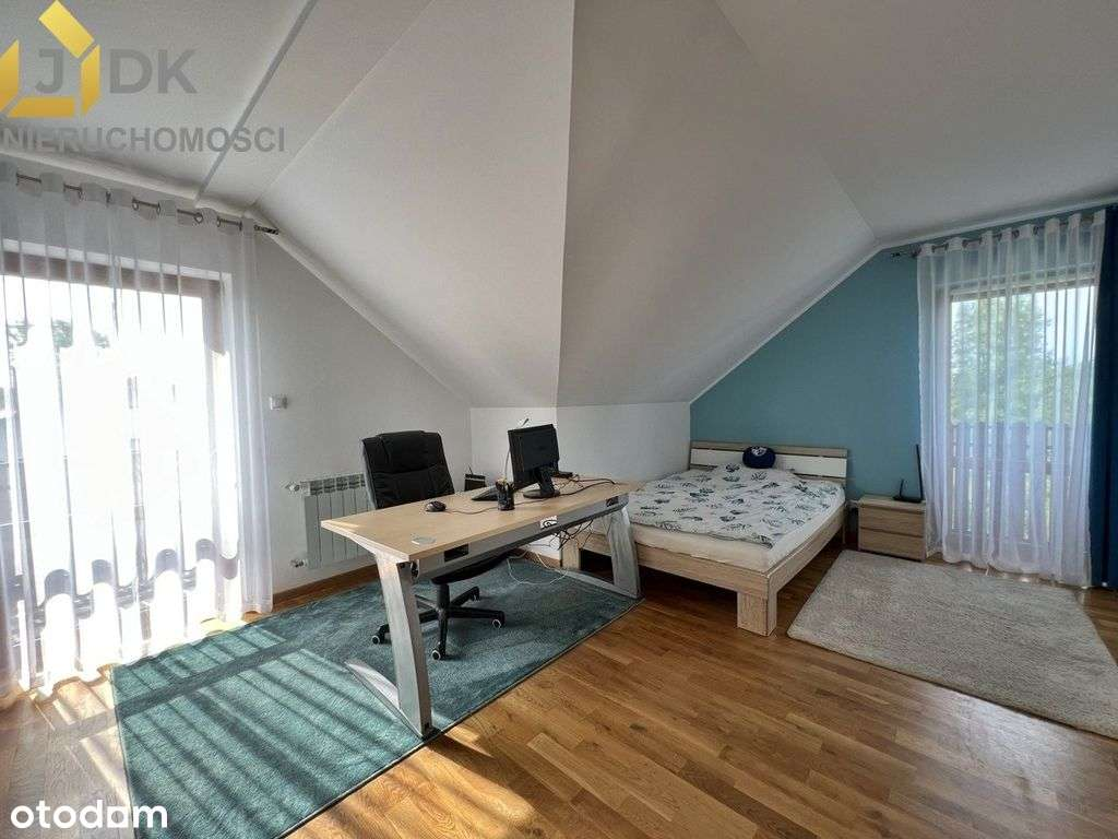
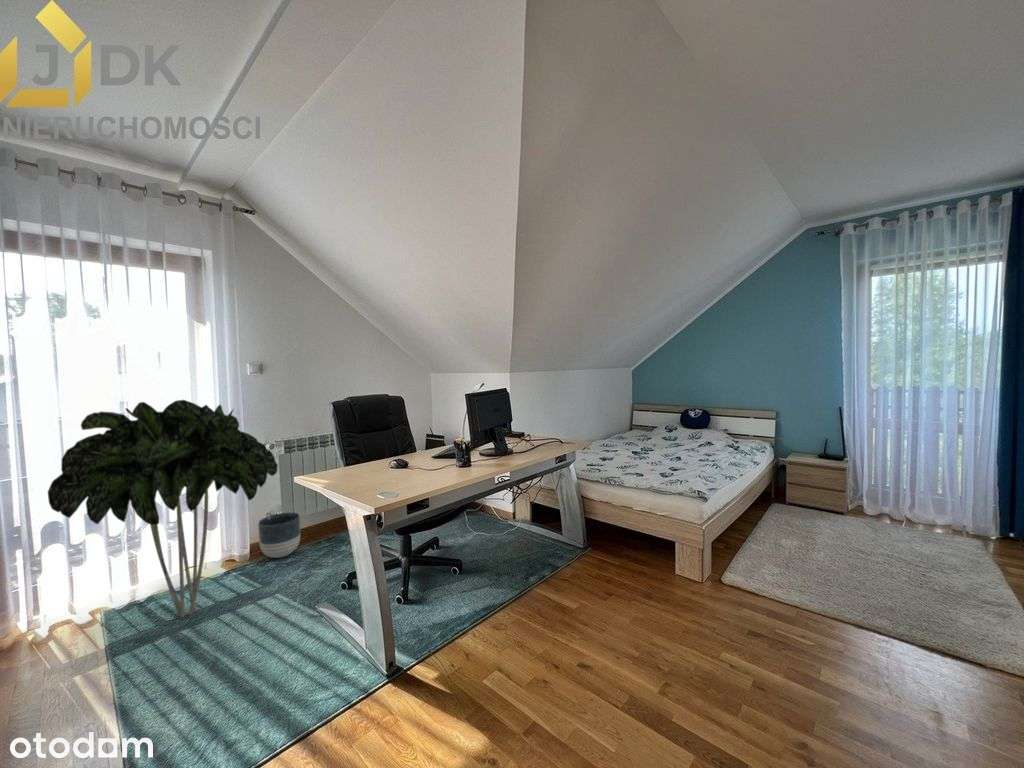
+ indoor plant (178, 508)
+ planter (280, 536)
